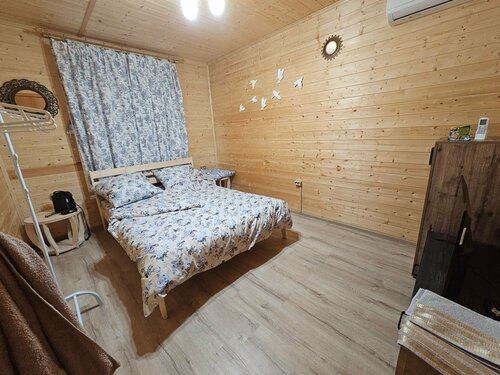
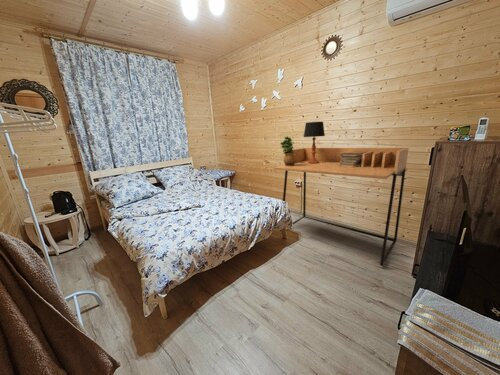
+ desk (333, 174)
+ book stack (353, 158)
+ table lamp (313, 142)
+ potted plant (288, 151)
